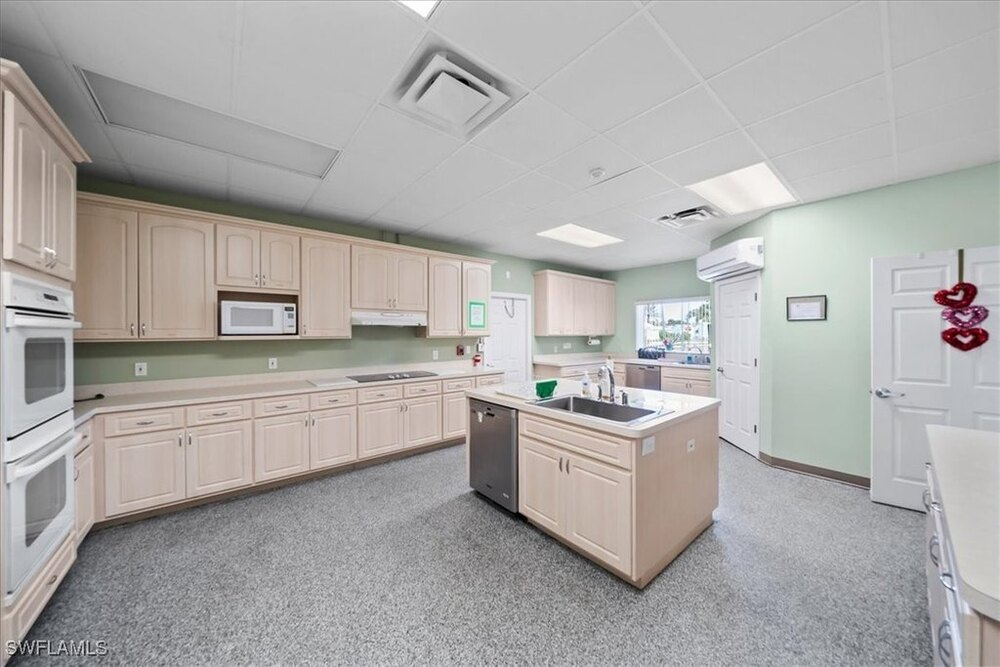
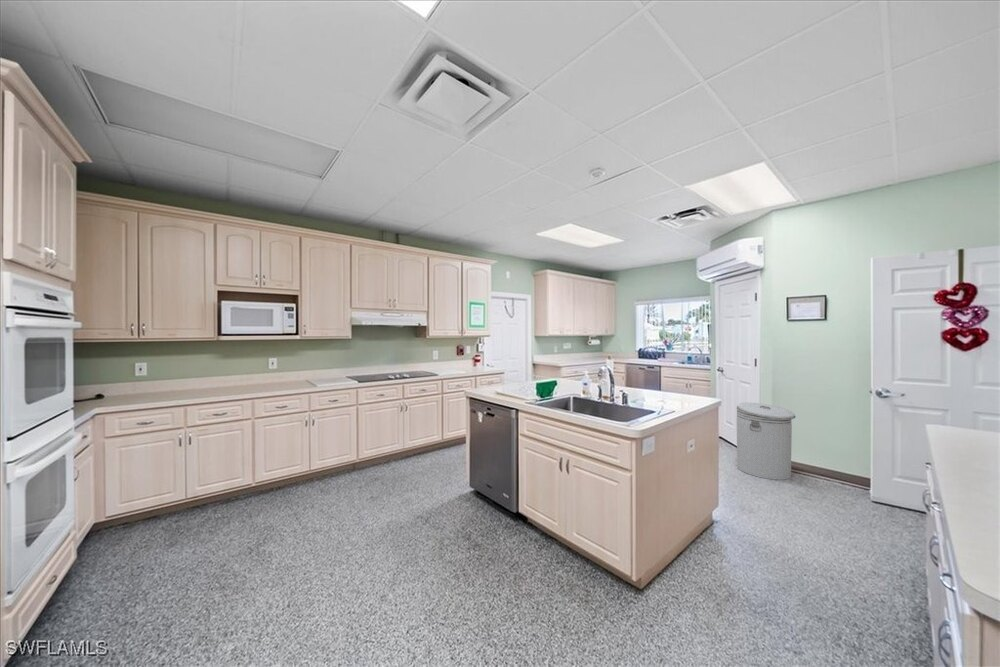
+ can (764, 438)
